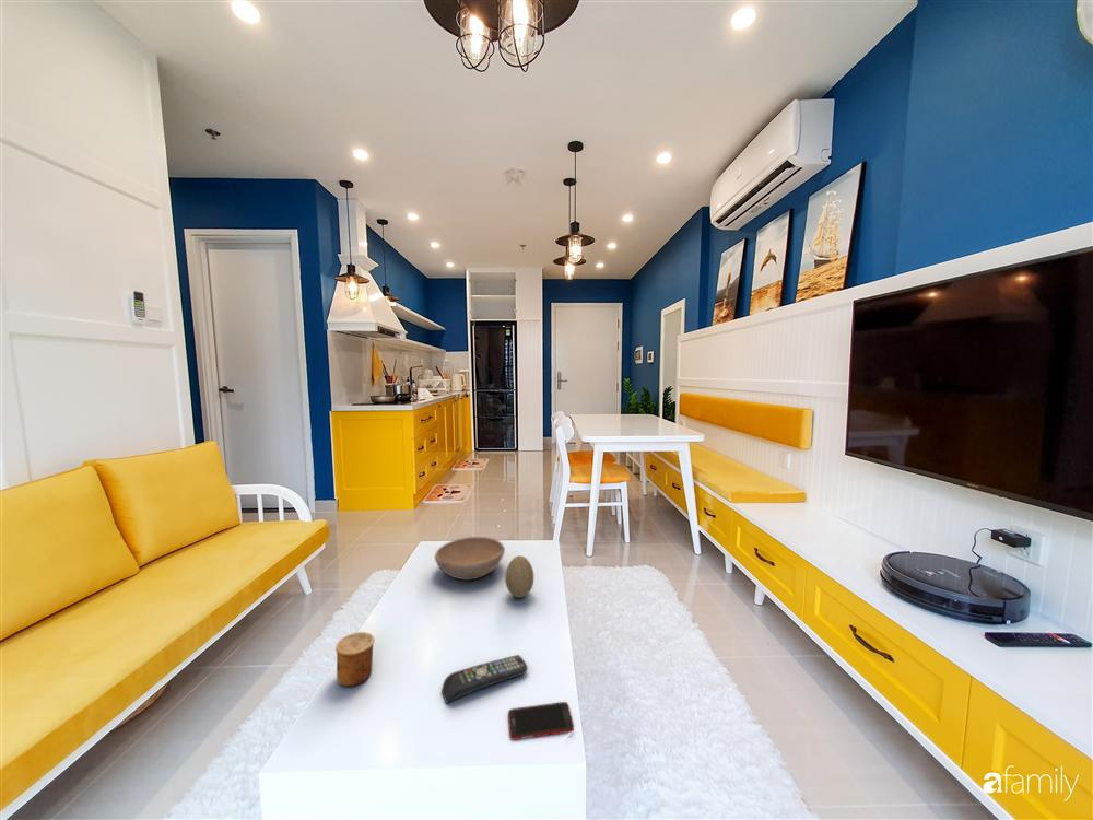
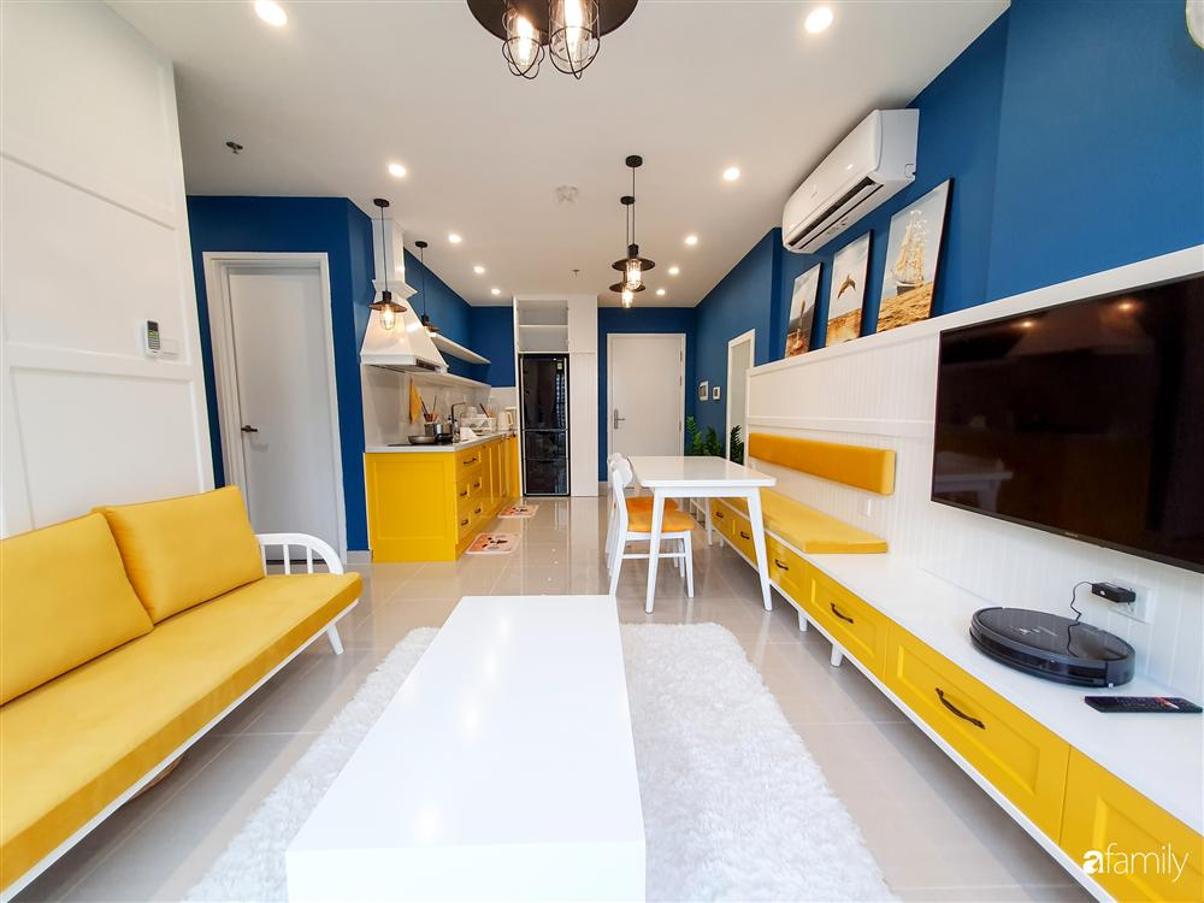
- bowl (470, 560)
- cell phone (540, 721)
- remote control (485, 675)
- decorative egg (519, 576)
- cup (355, 658)
